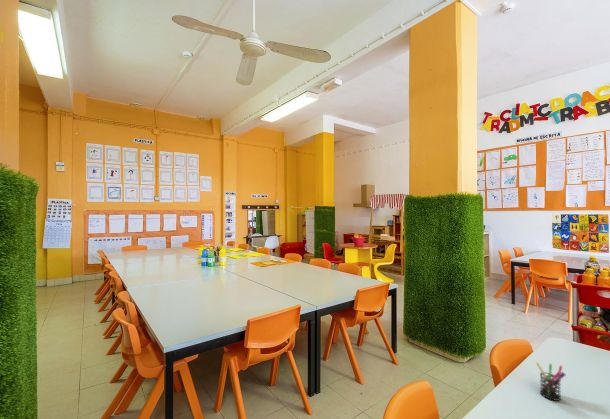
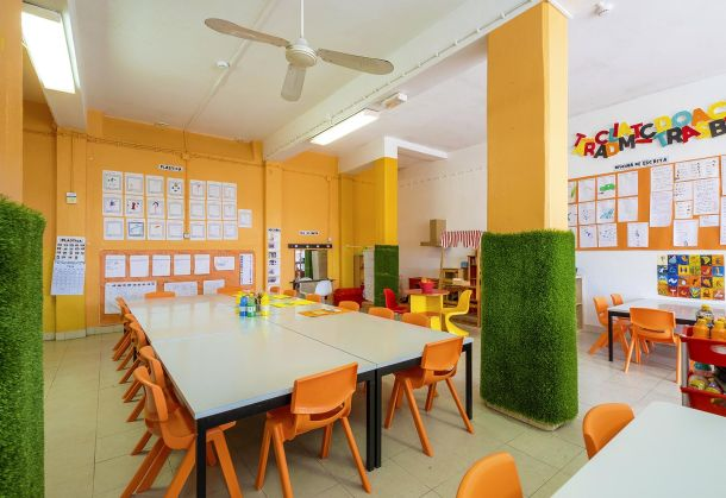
- pen holder (551, 378)
